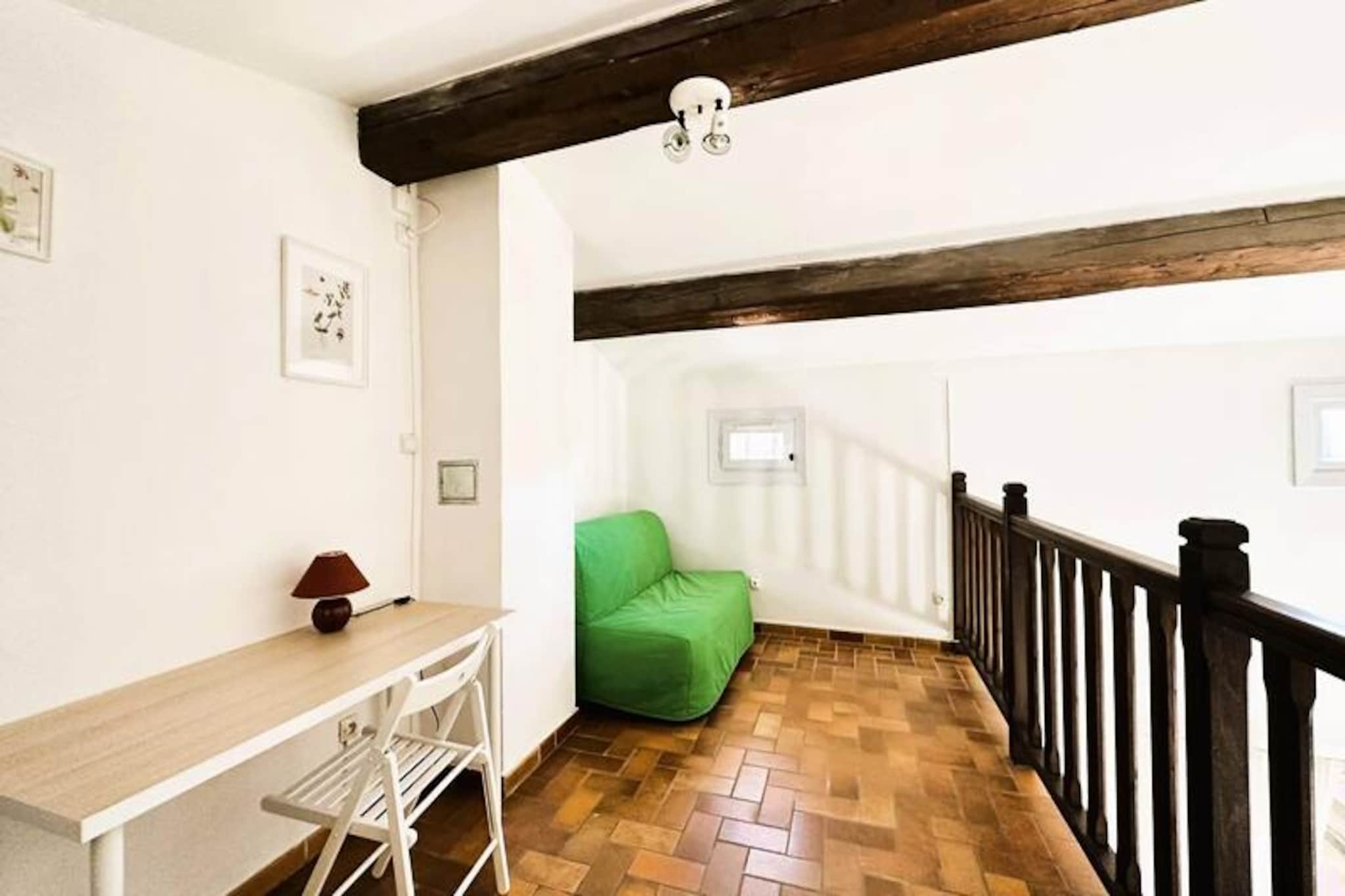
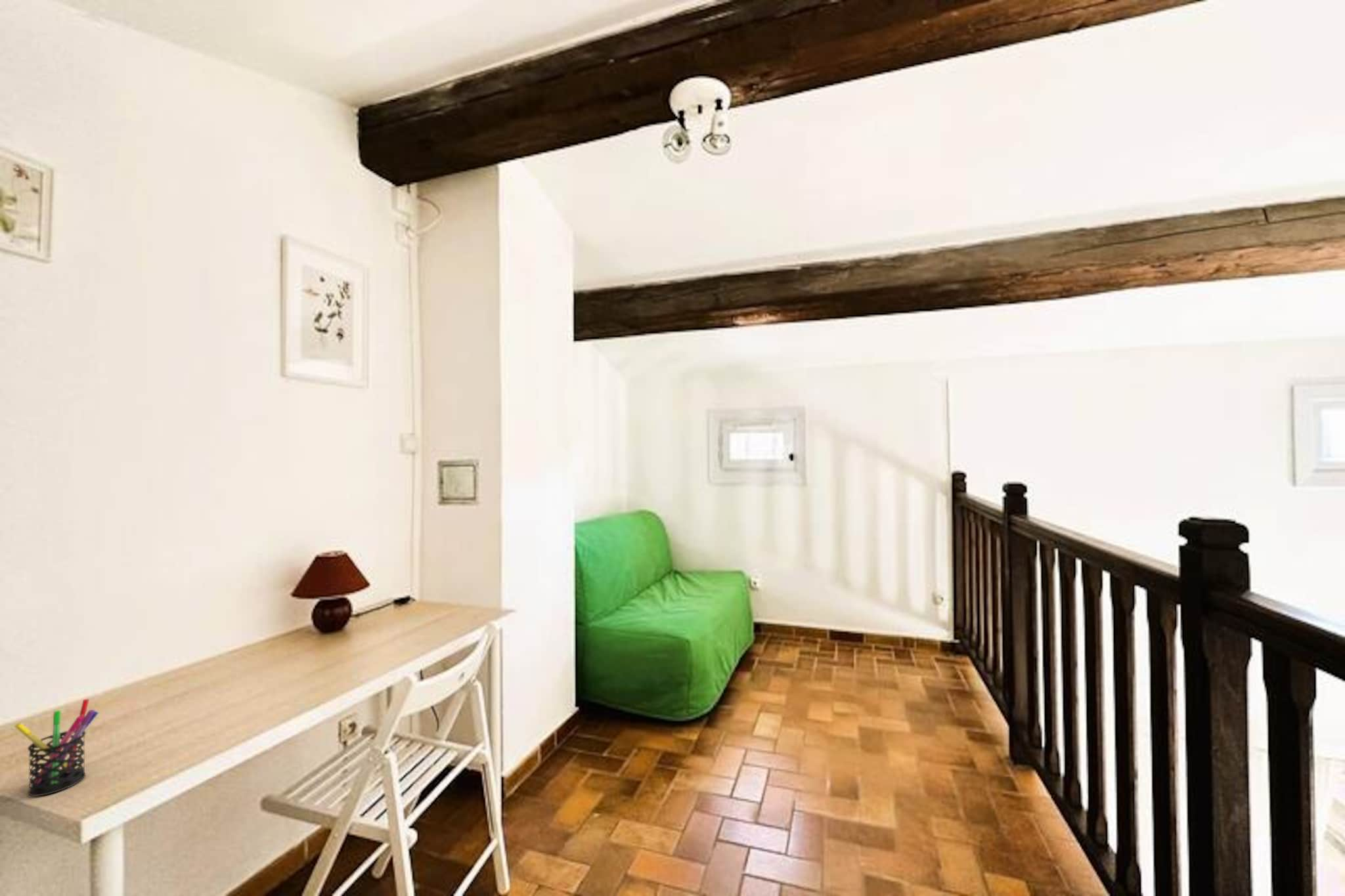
+ pen holder (60, 743)
